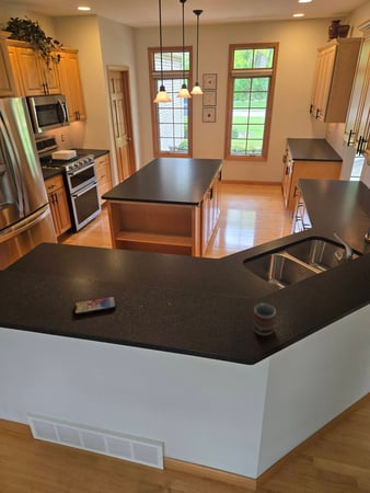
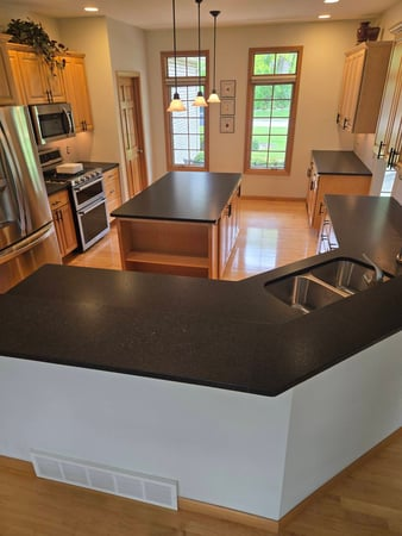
- cup (263, 317)
- smartphone (95, 305)
